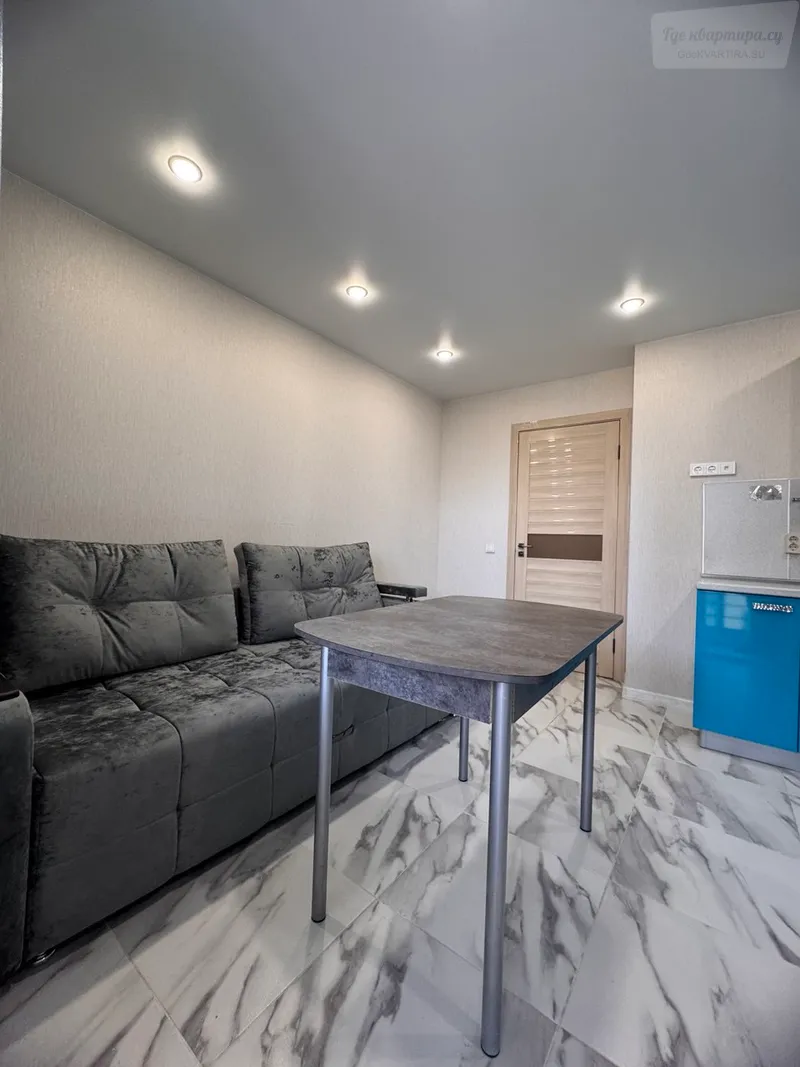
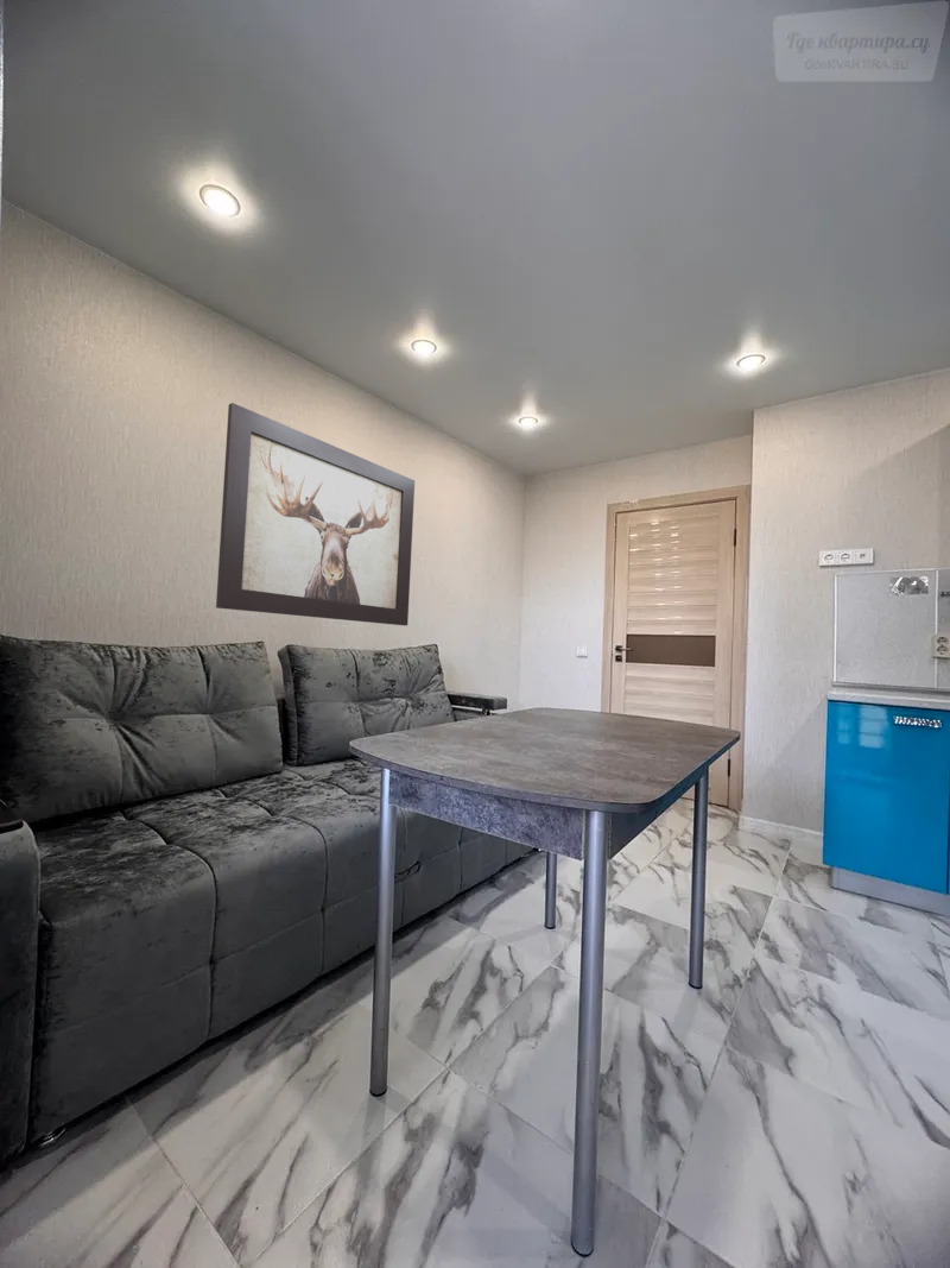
+ wall art (332, 532)
